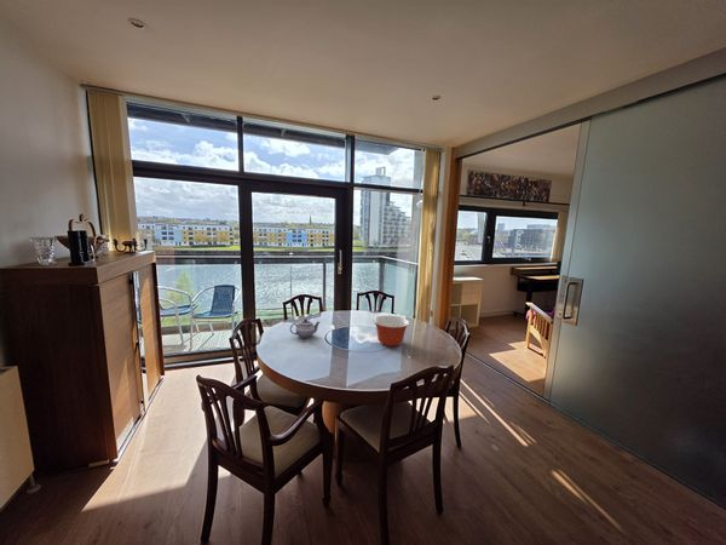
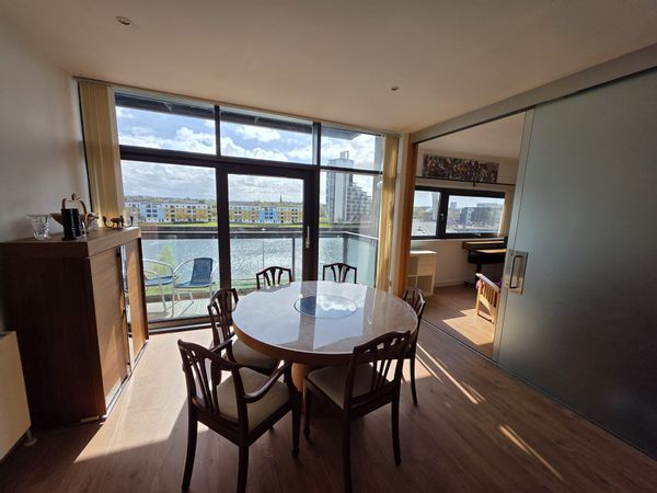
- mixing bowl (390, 332)
- teapot (305, 327)
